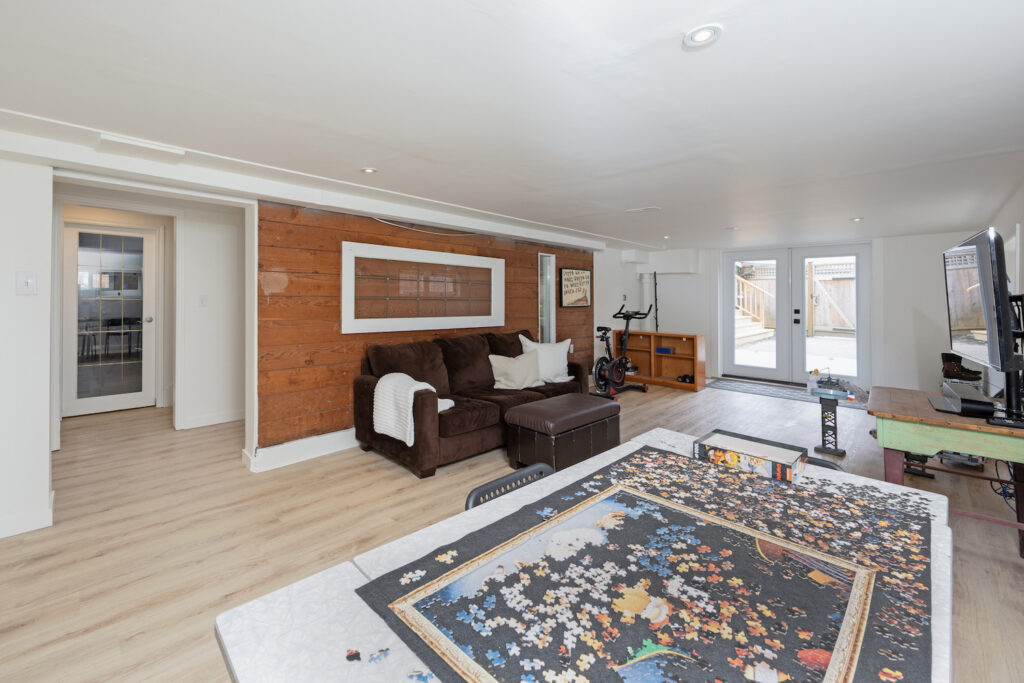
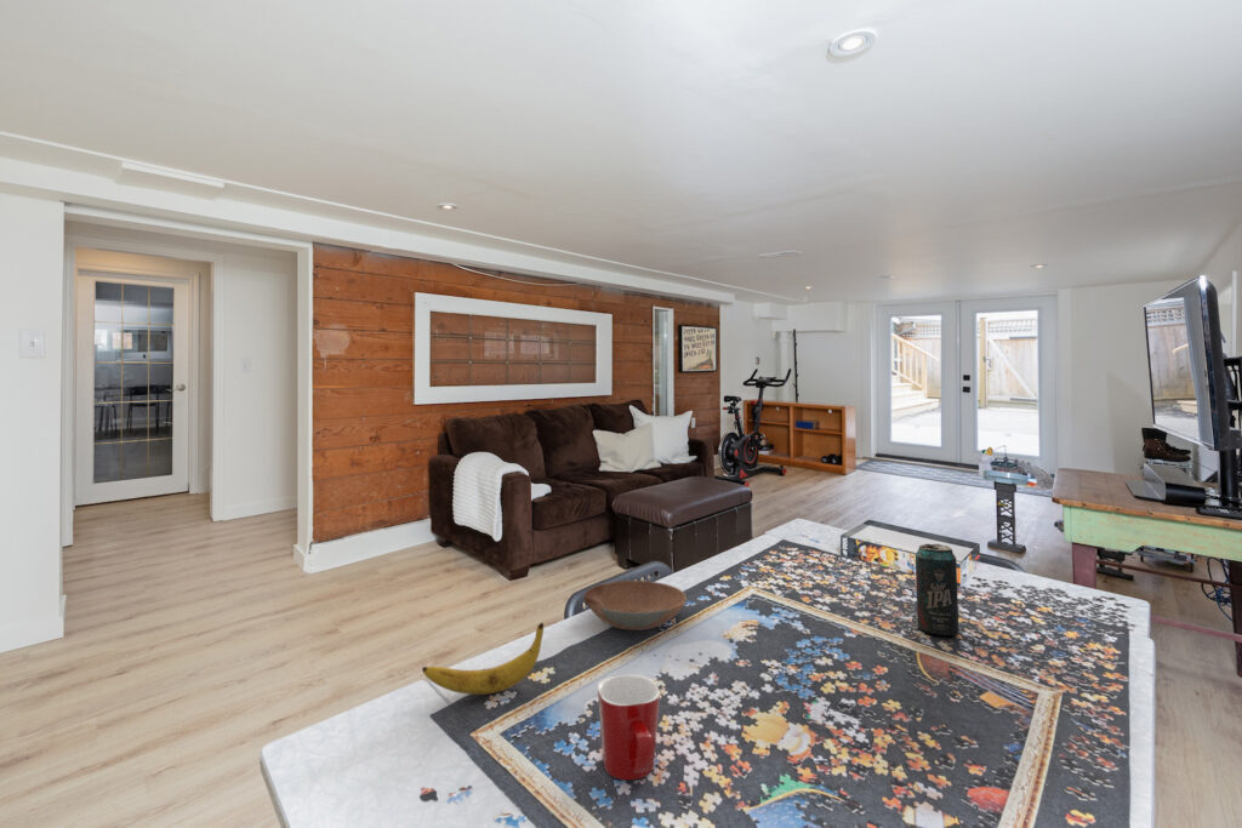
+ bowl (634, 606)
+ banana (484, 669)
+ beverage can (936, 587)
+ mug (632, 735)
